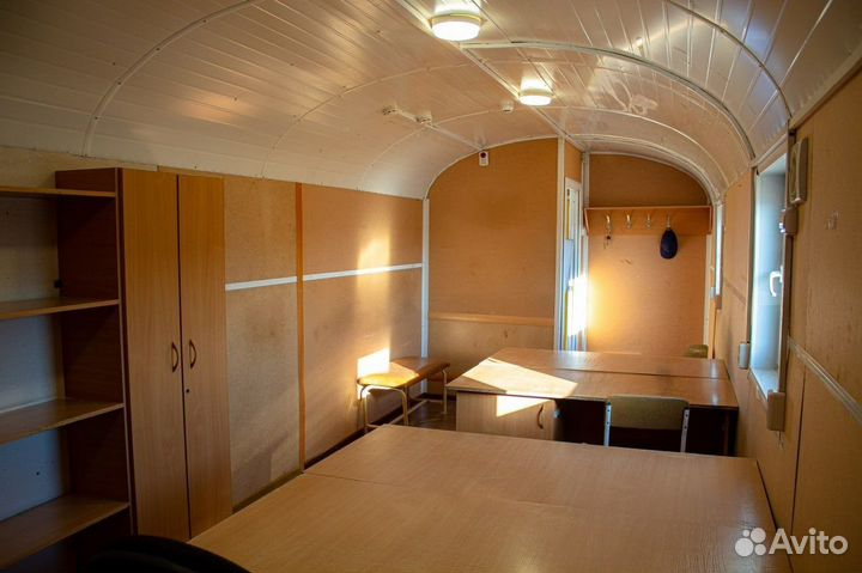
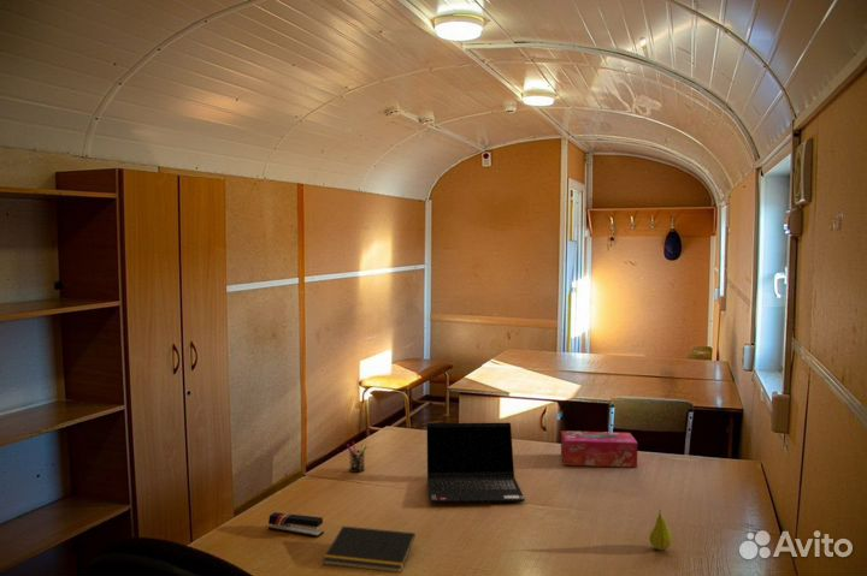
+ notepad (370, 547)
+ laptop computer (472, 461)
+ fruit (660, 528)
+ pen holder (358, 455)
+ tissue box (597, 447)
+ stapler (295, 523)
